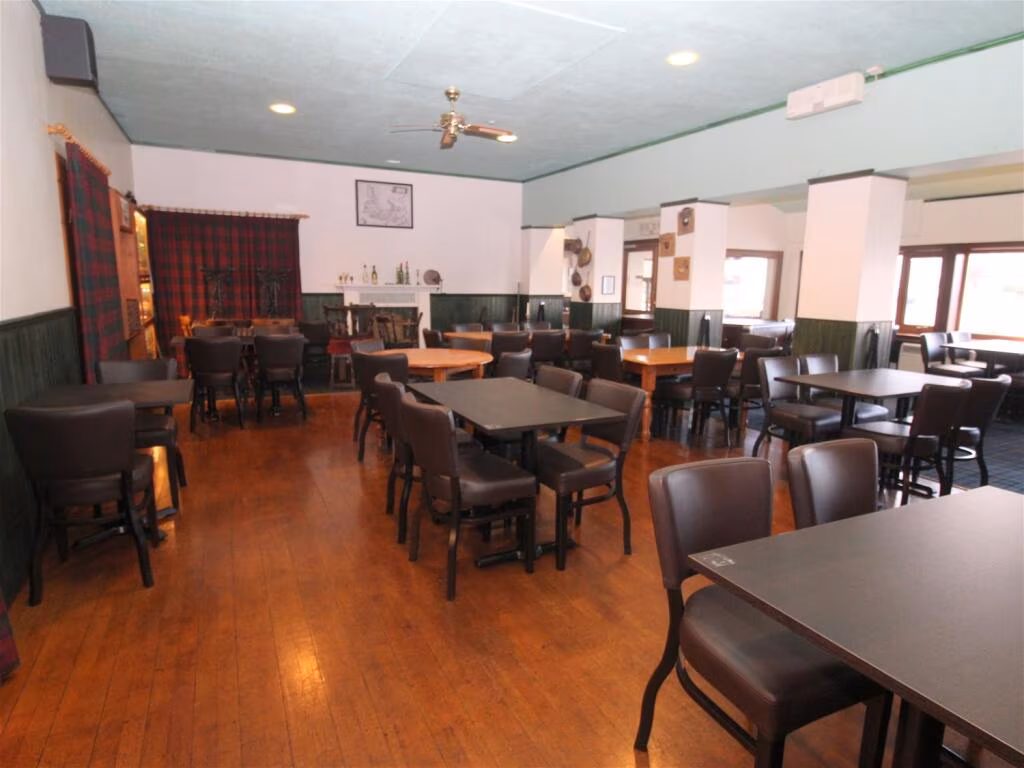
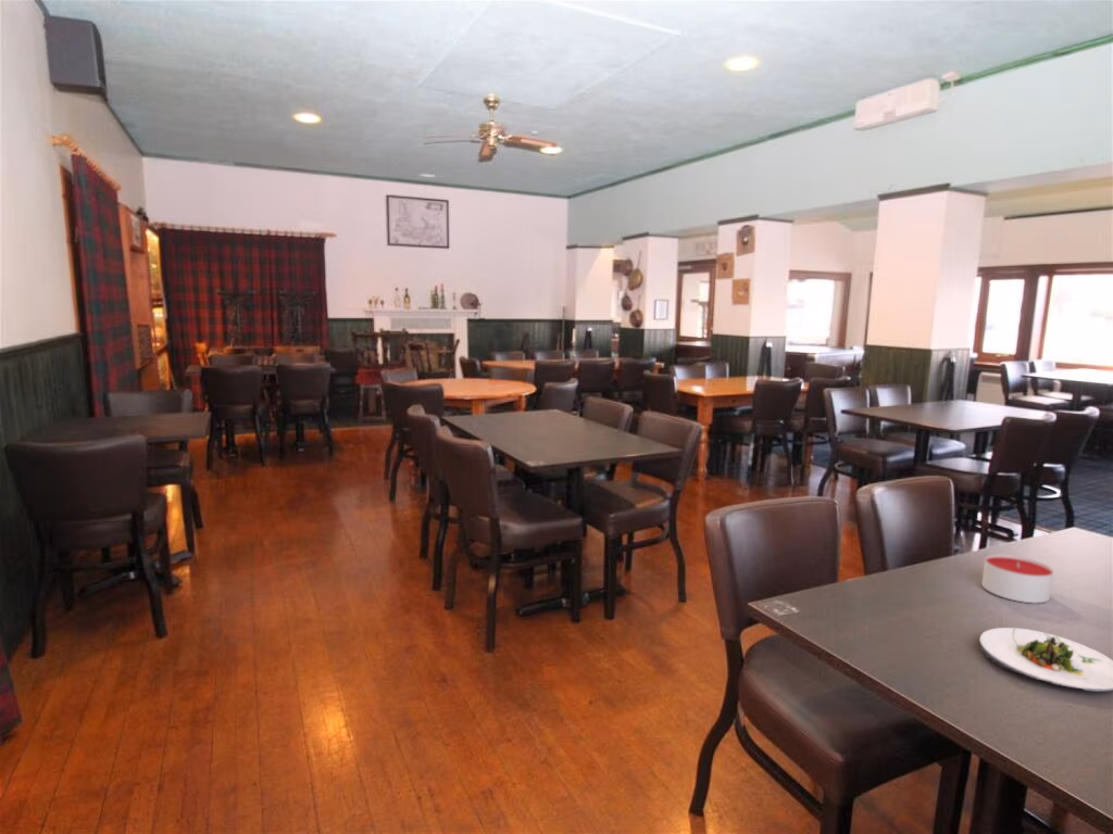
+ salad plate (1049, 650)
+ candle (1016, 577)
